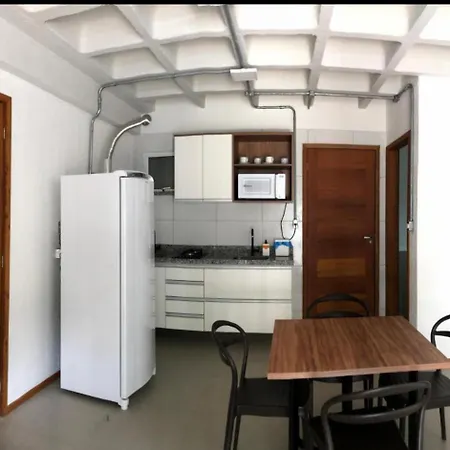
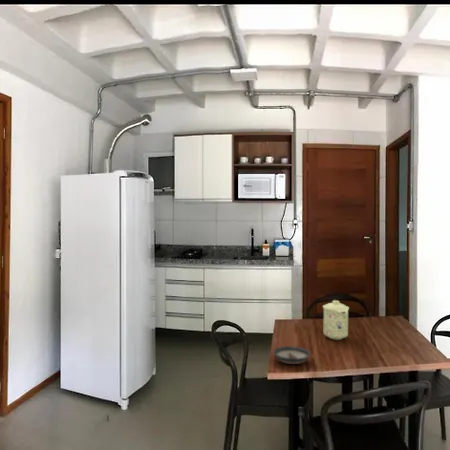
+ saucer (291, 356)
+ mug (334, 318)
